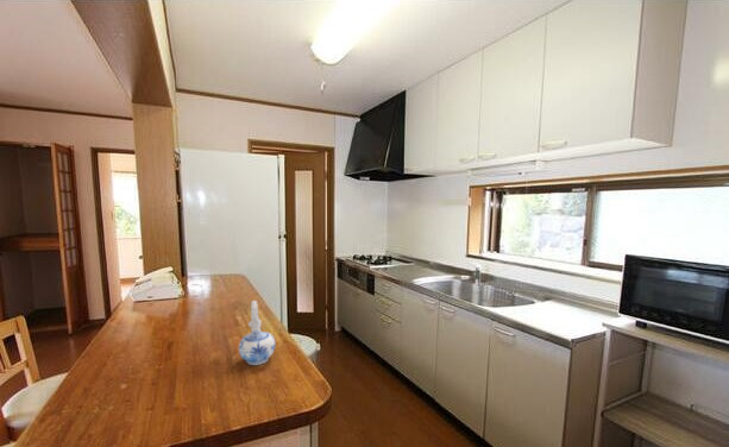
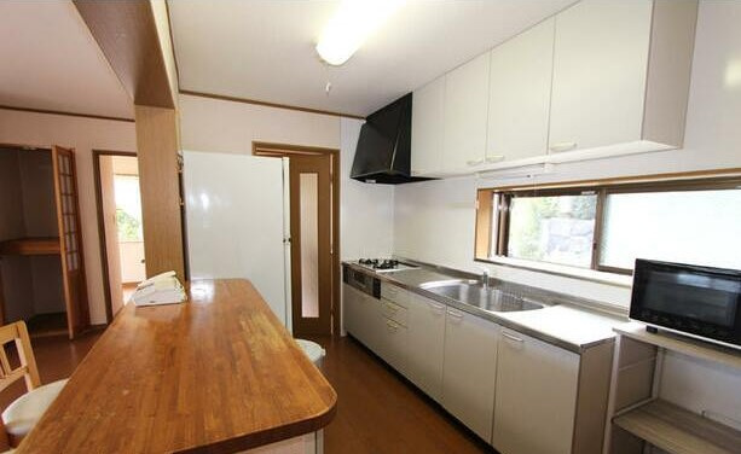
- ceramic pitcher (257, 332)
